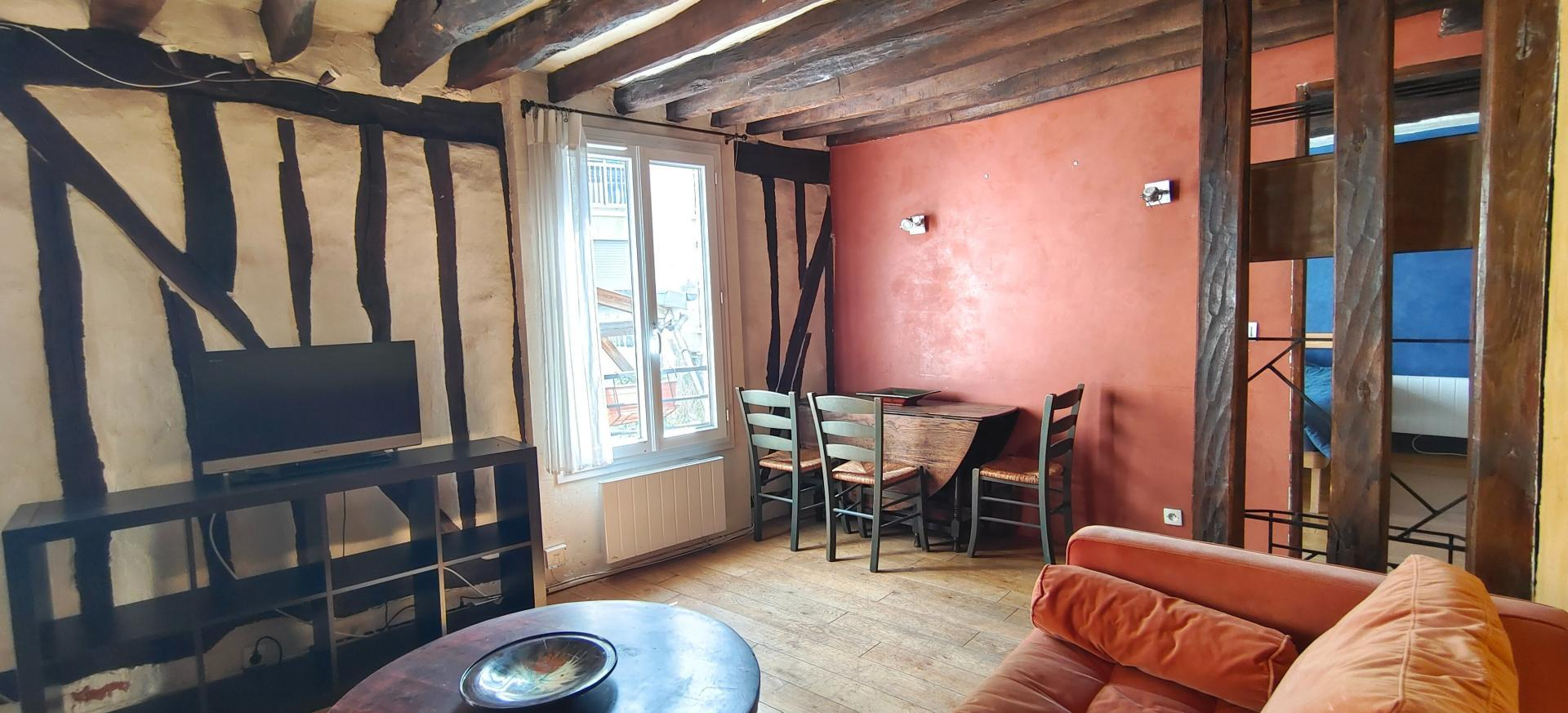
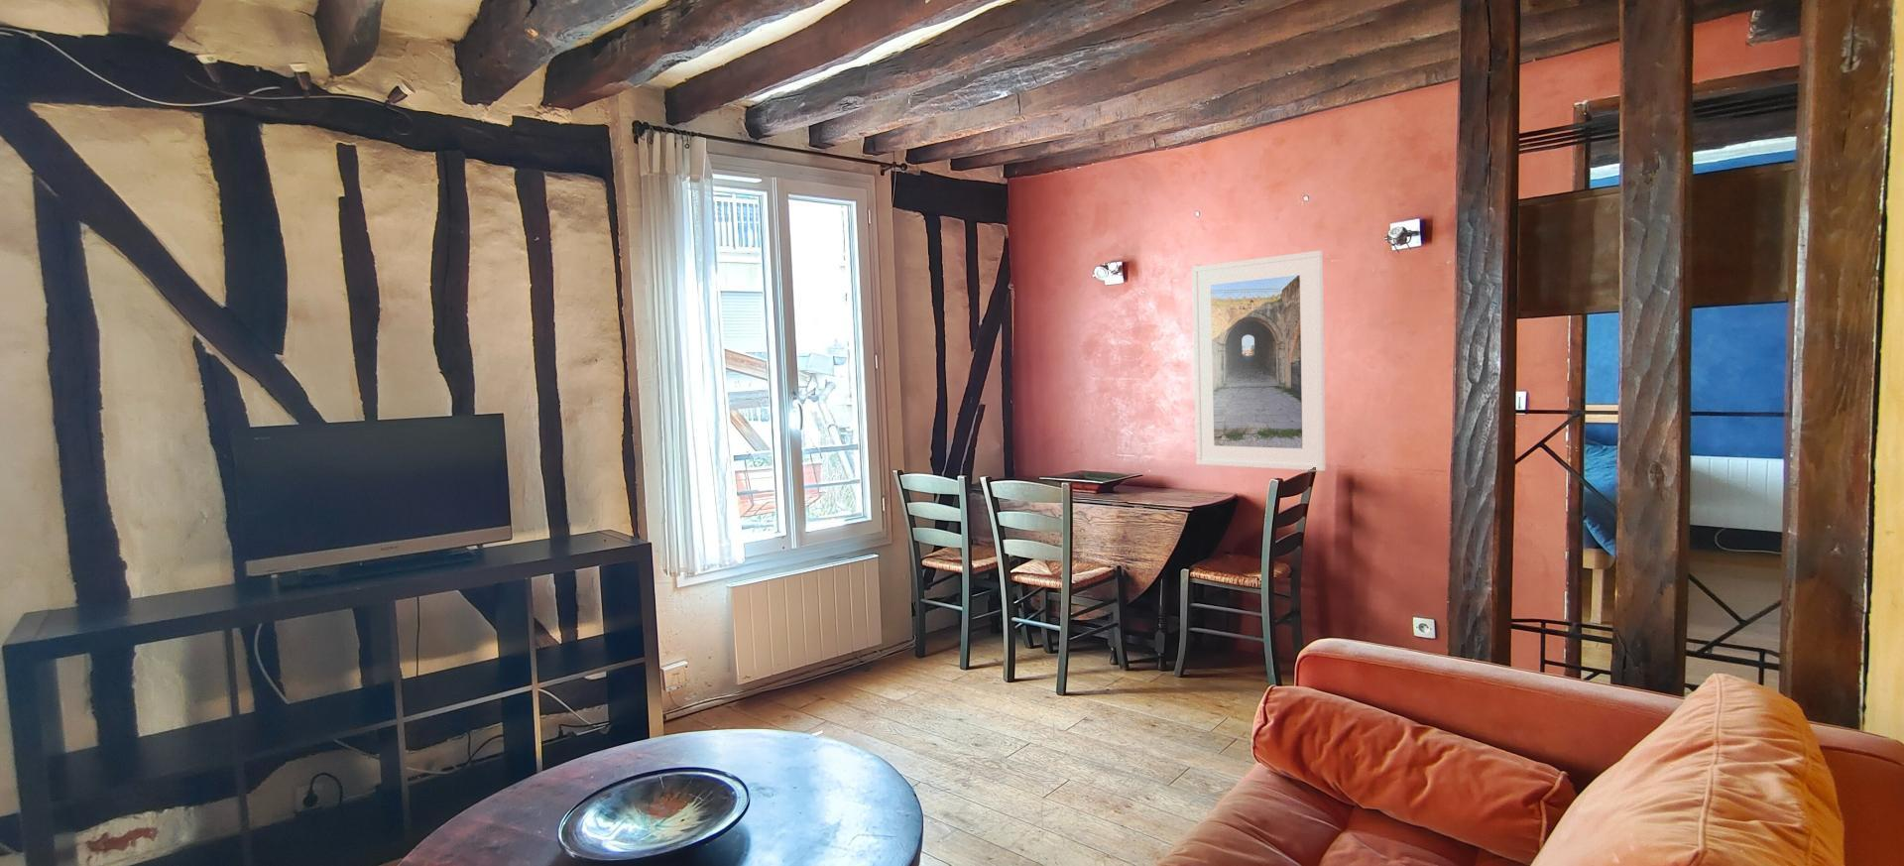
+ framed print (1256, 364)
